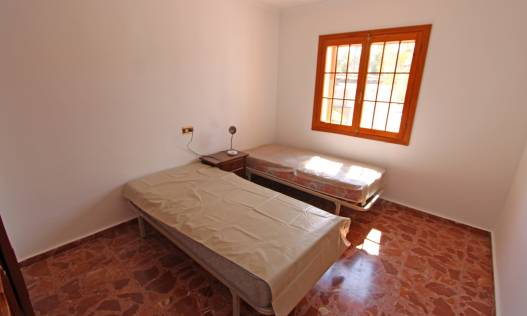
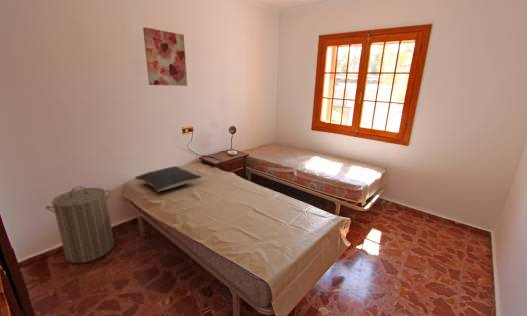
+ pillow (168, 177)
+ laundry hamper (84, 219)
+ wall art (166, 59)
